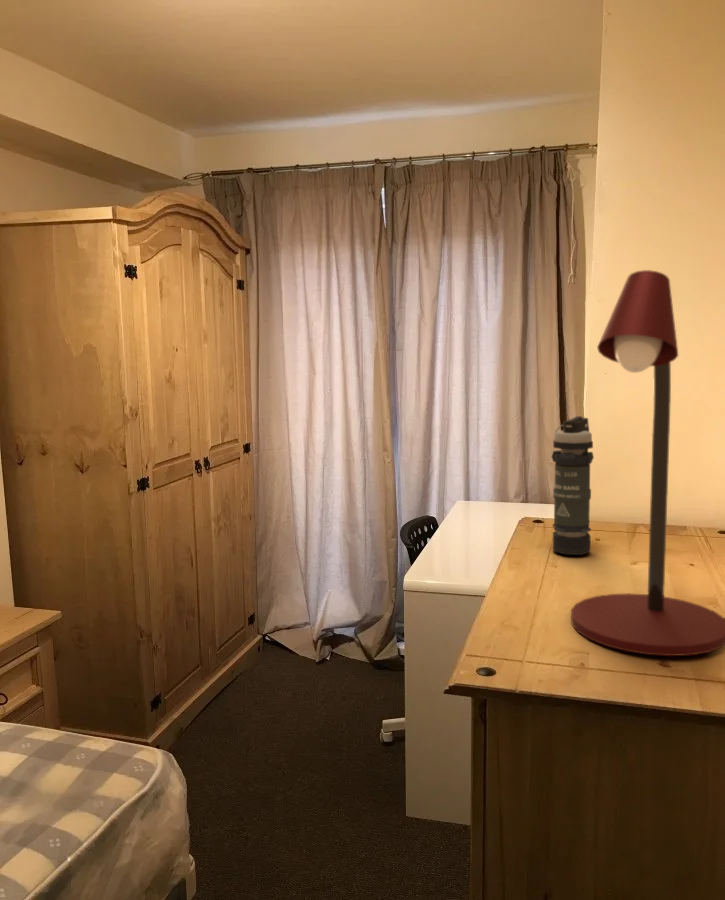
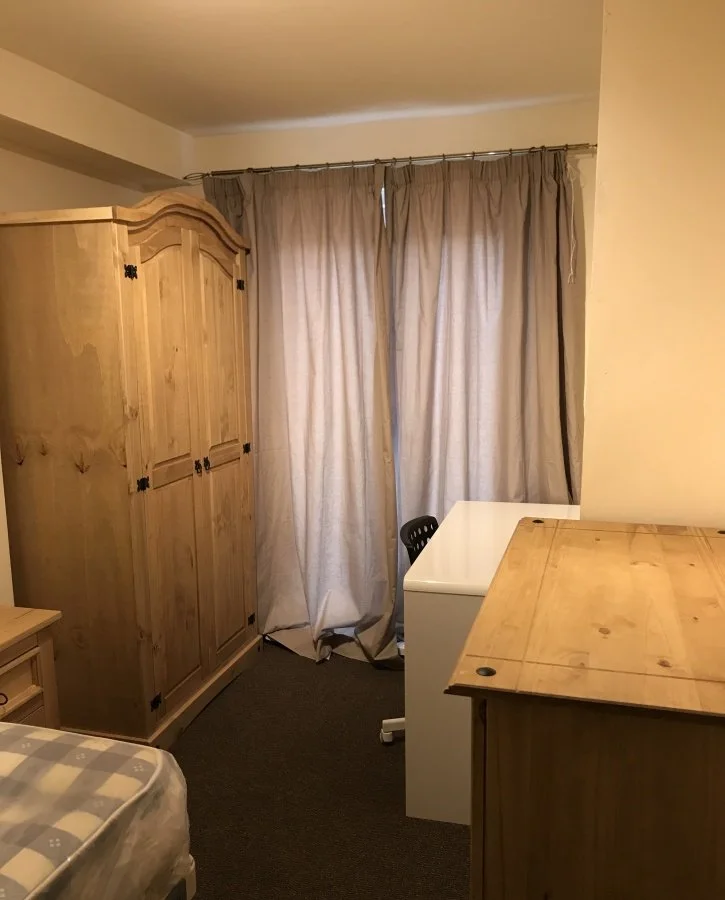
- smoke grenade (574, 484)
- desk lamp (652, 457)
